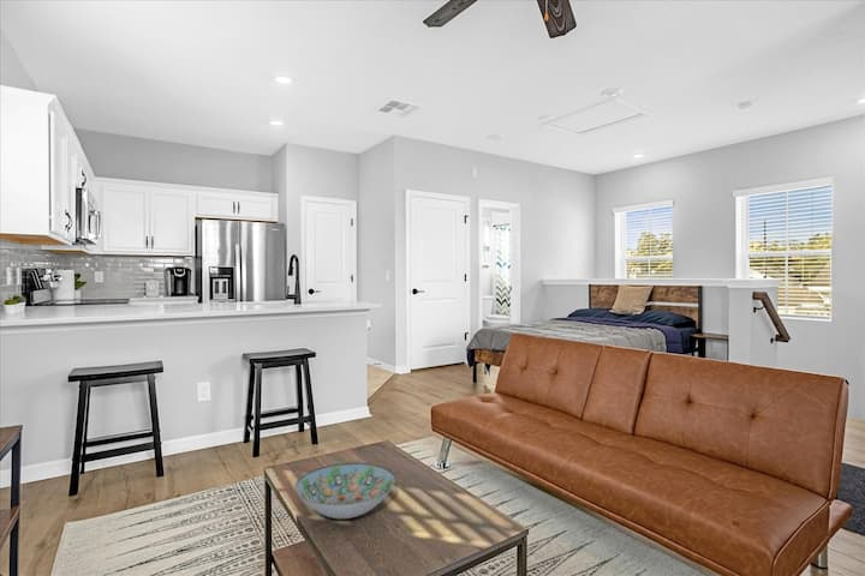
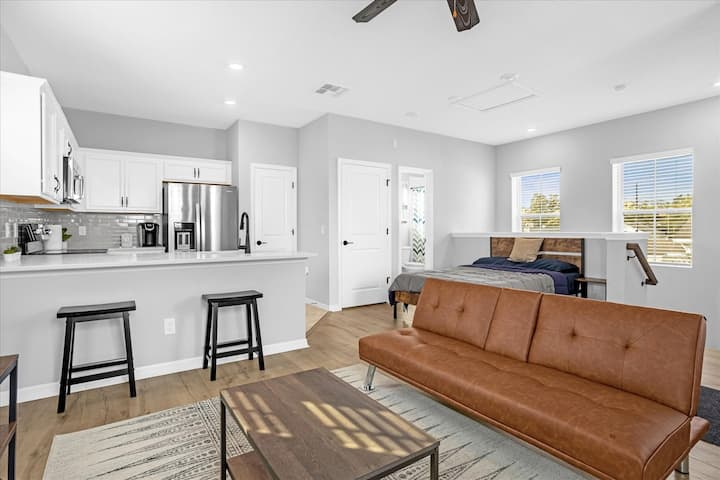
- decorative bowl (346, 496)
